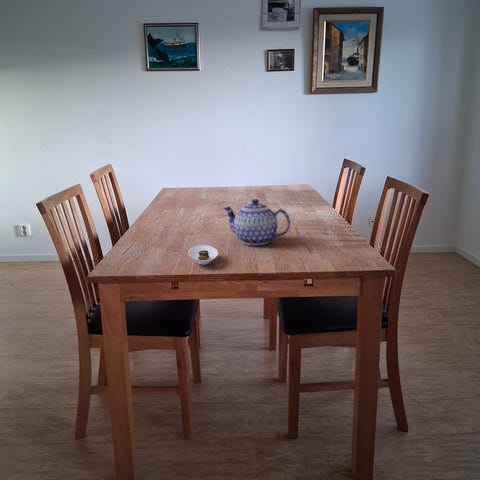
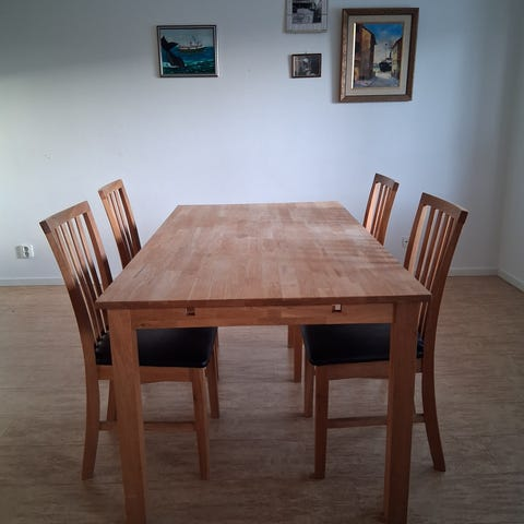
- saucer (203, 255)
- teapot (255, 220)
